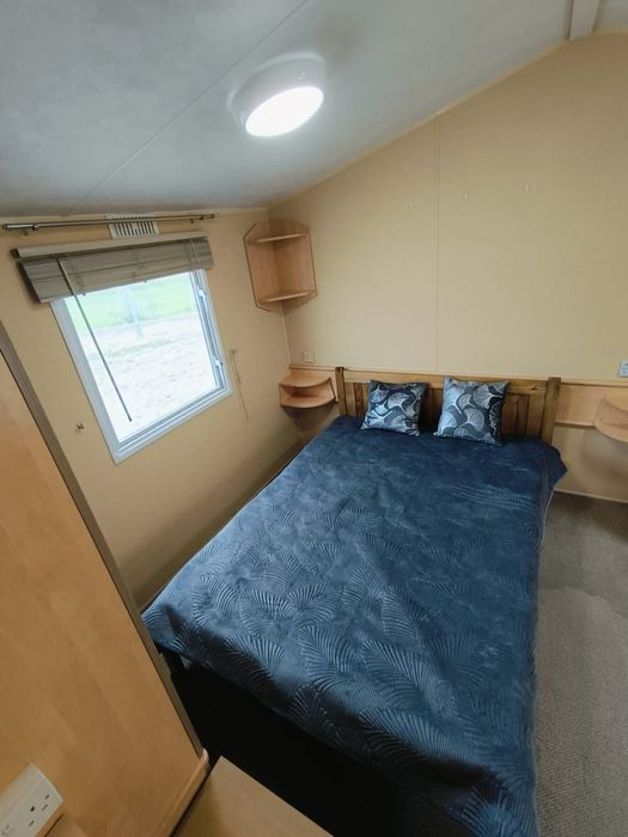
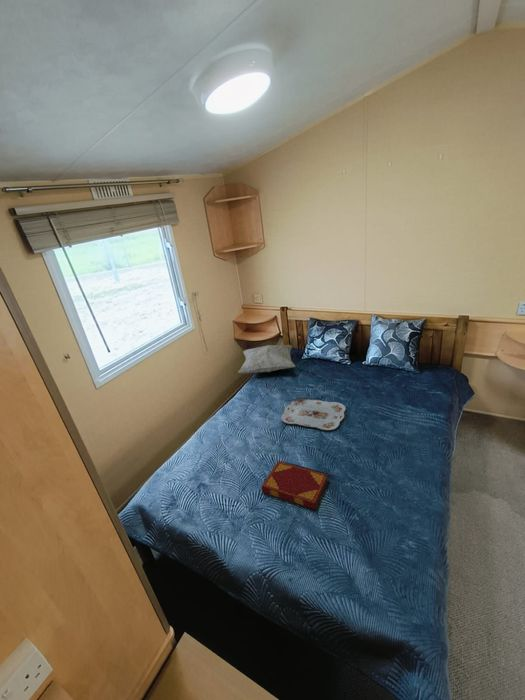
+ serving tray (313, 413)
+ hardback book (295, 483)
+ decorative pillow (267, 358)
